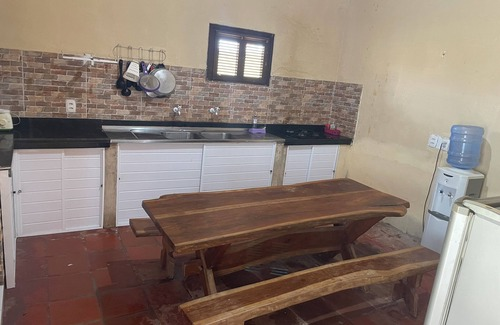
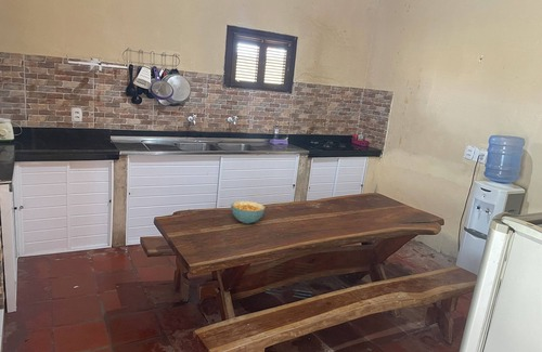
+ cereal bowl (247, 213)
